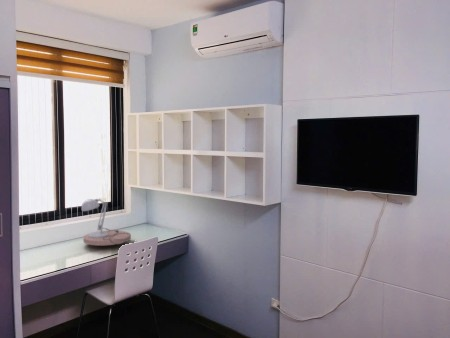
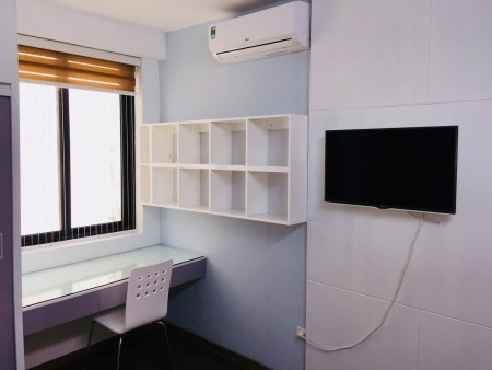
- desk lamp (103, 221)
